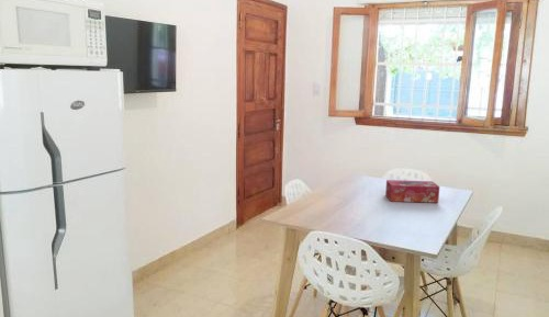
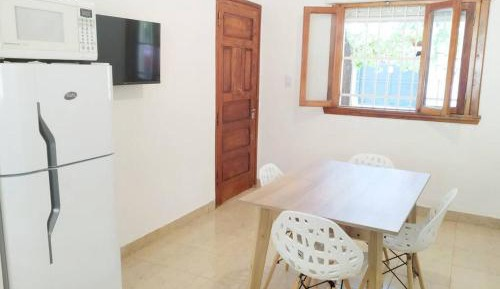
- tissue box (412, 191)
